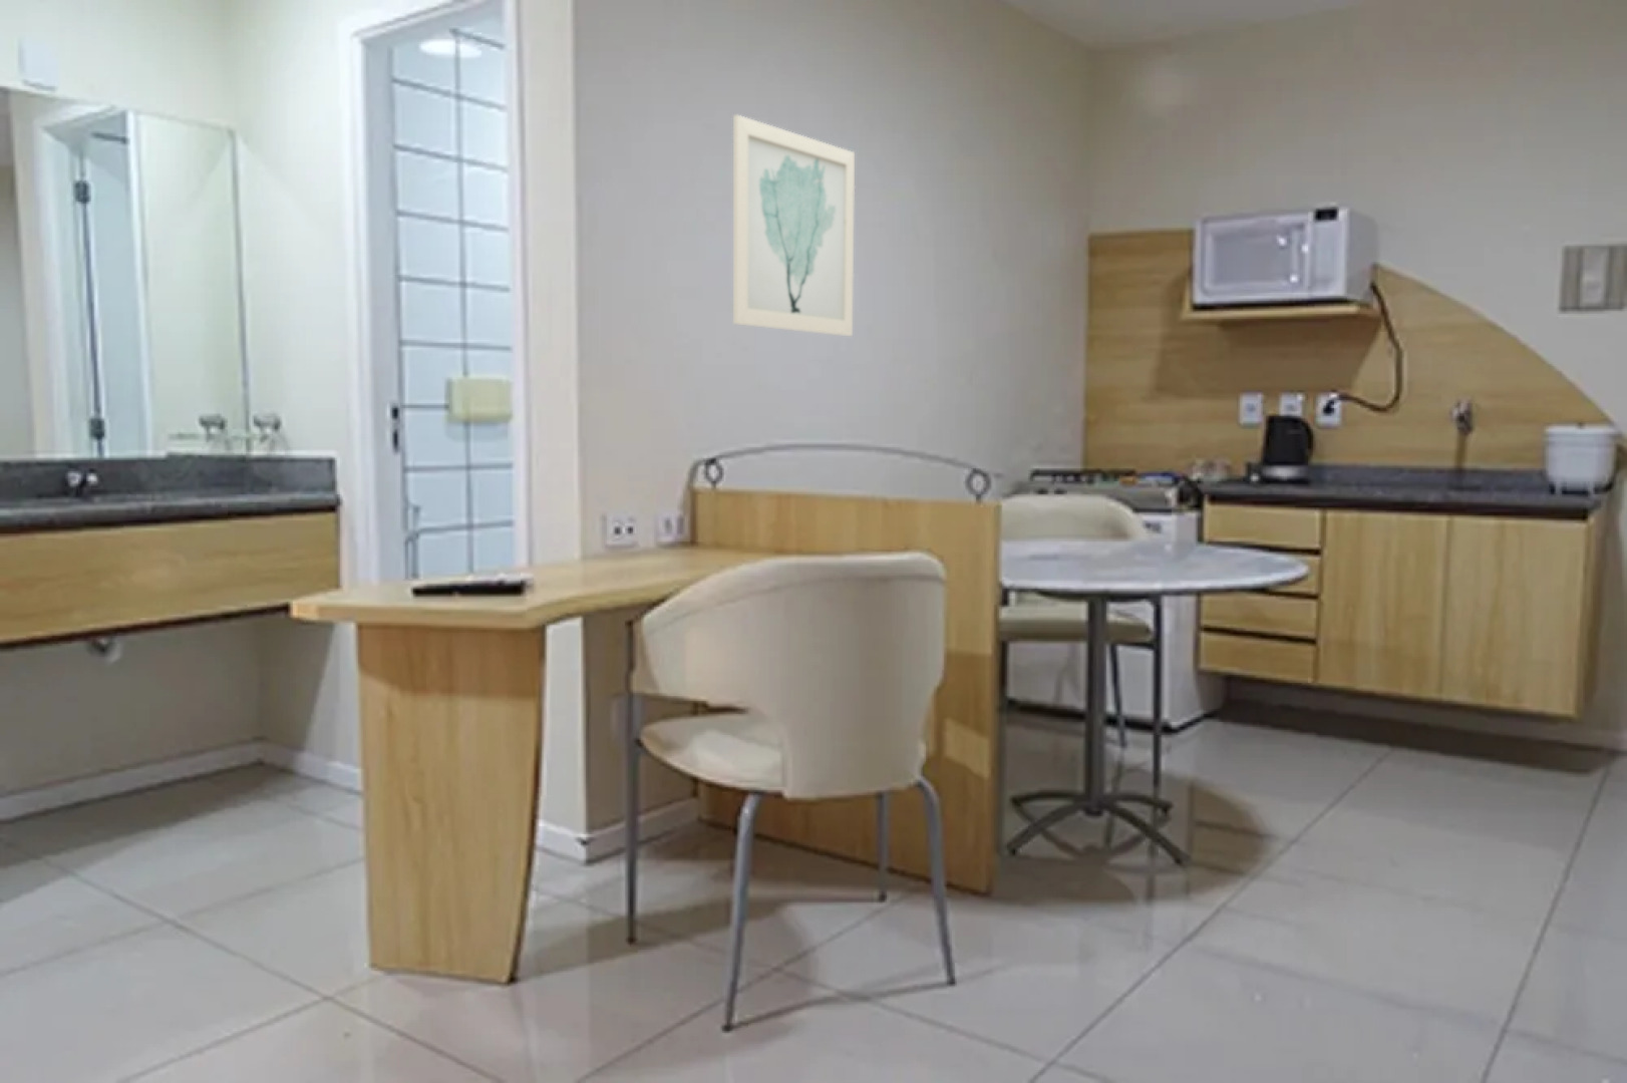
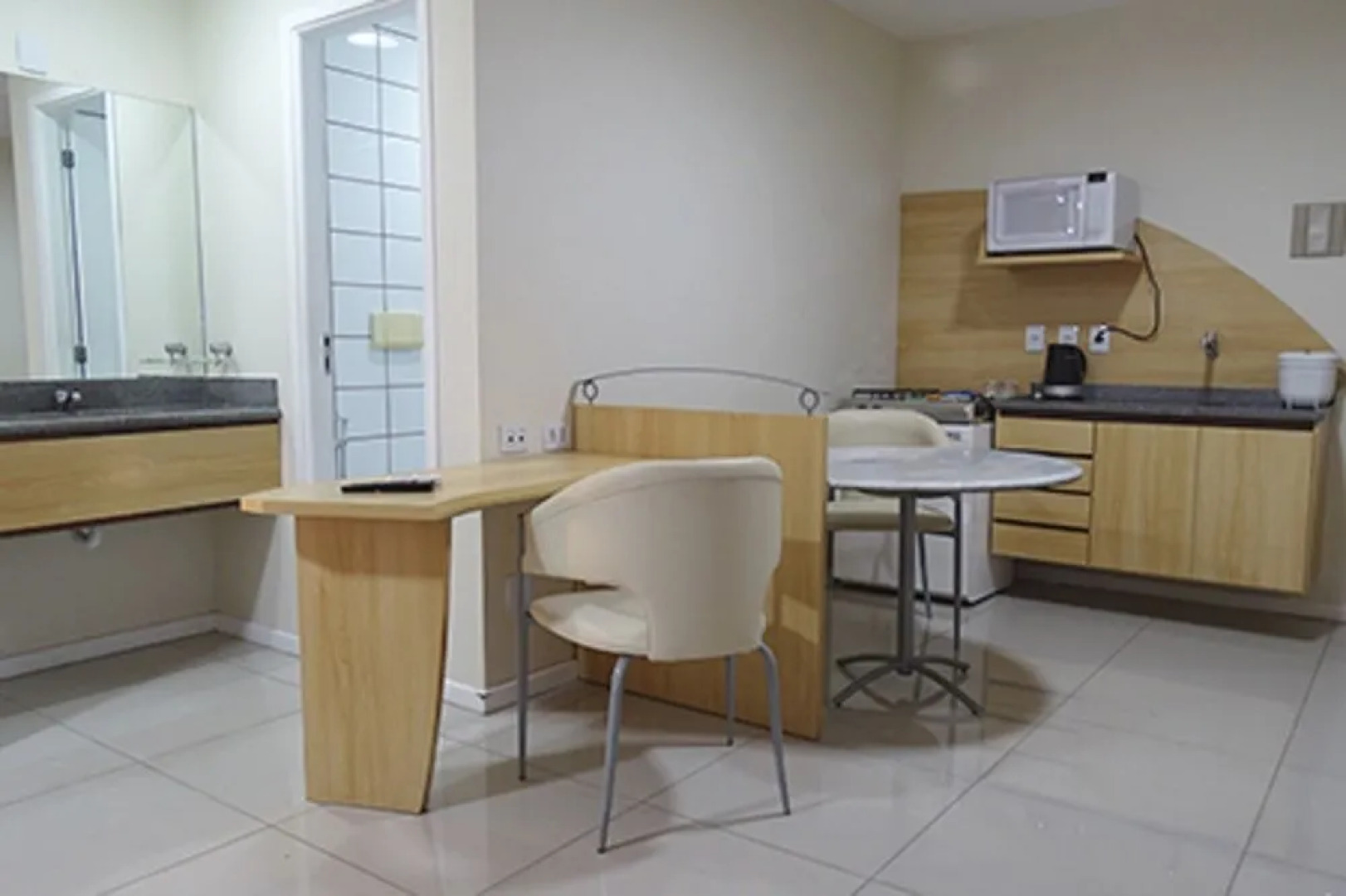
- wall art (797, 232)
